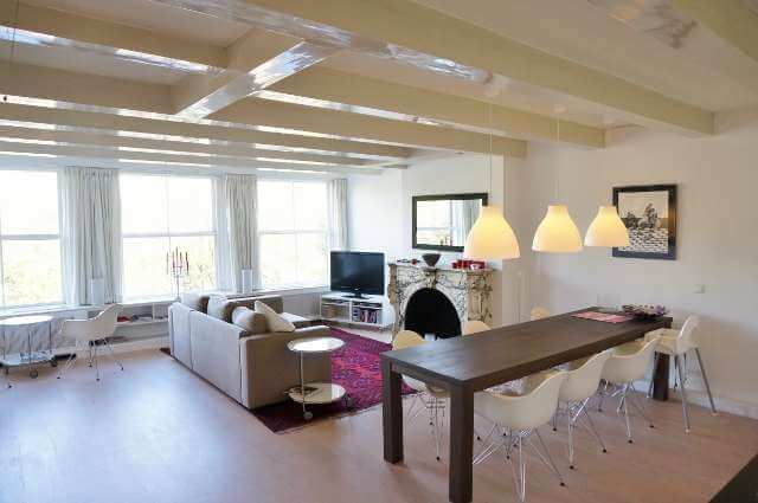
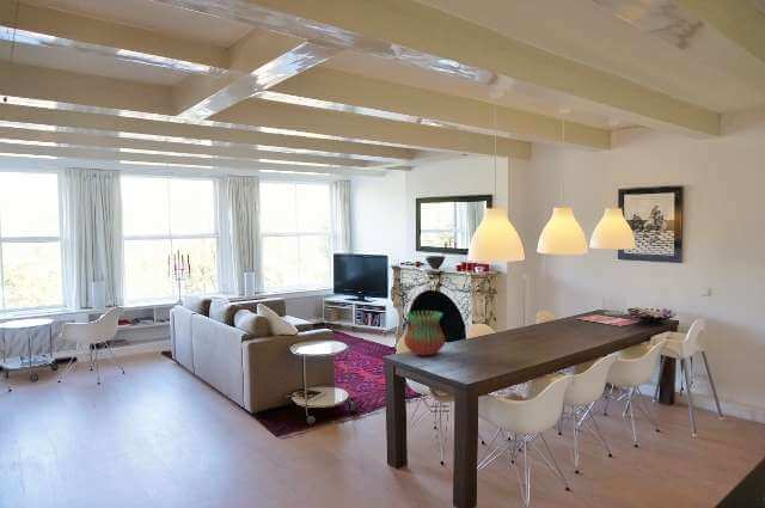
+ vase (424, 332)
